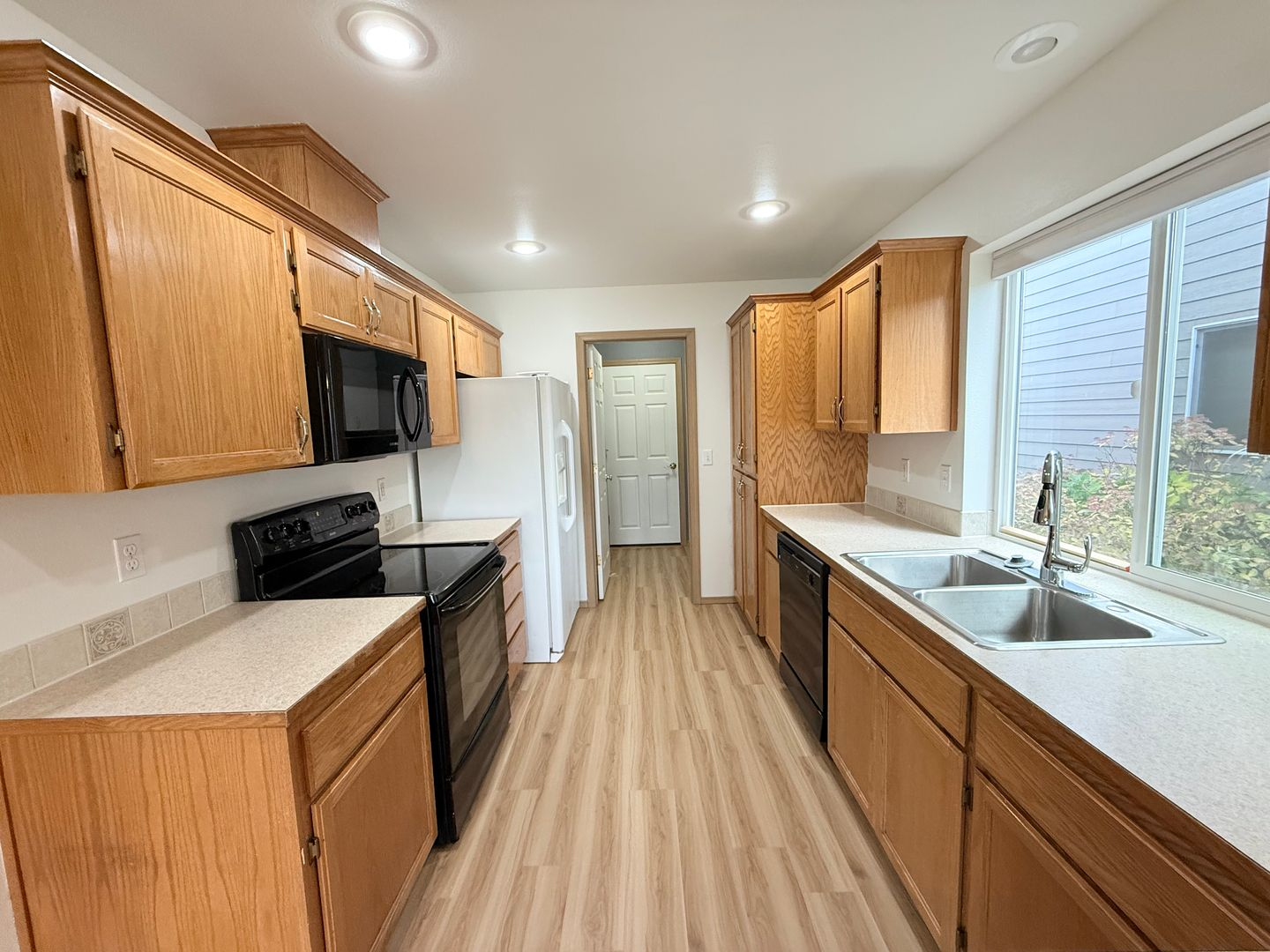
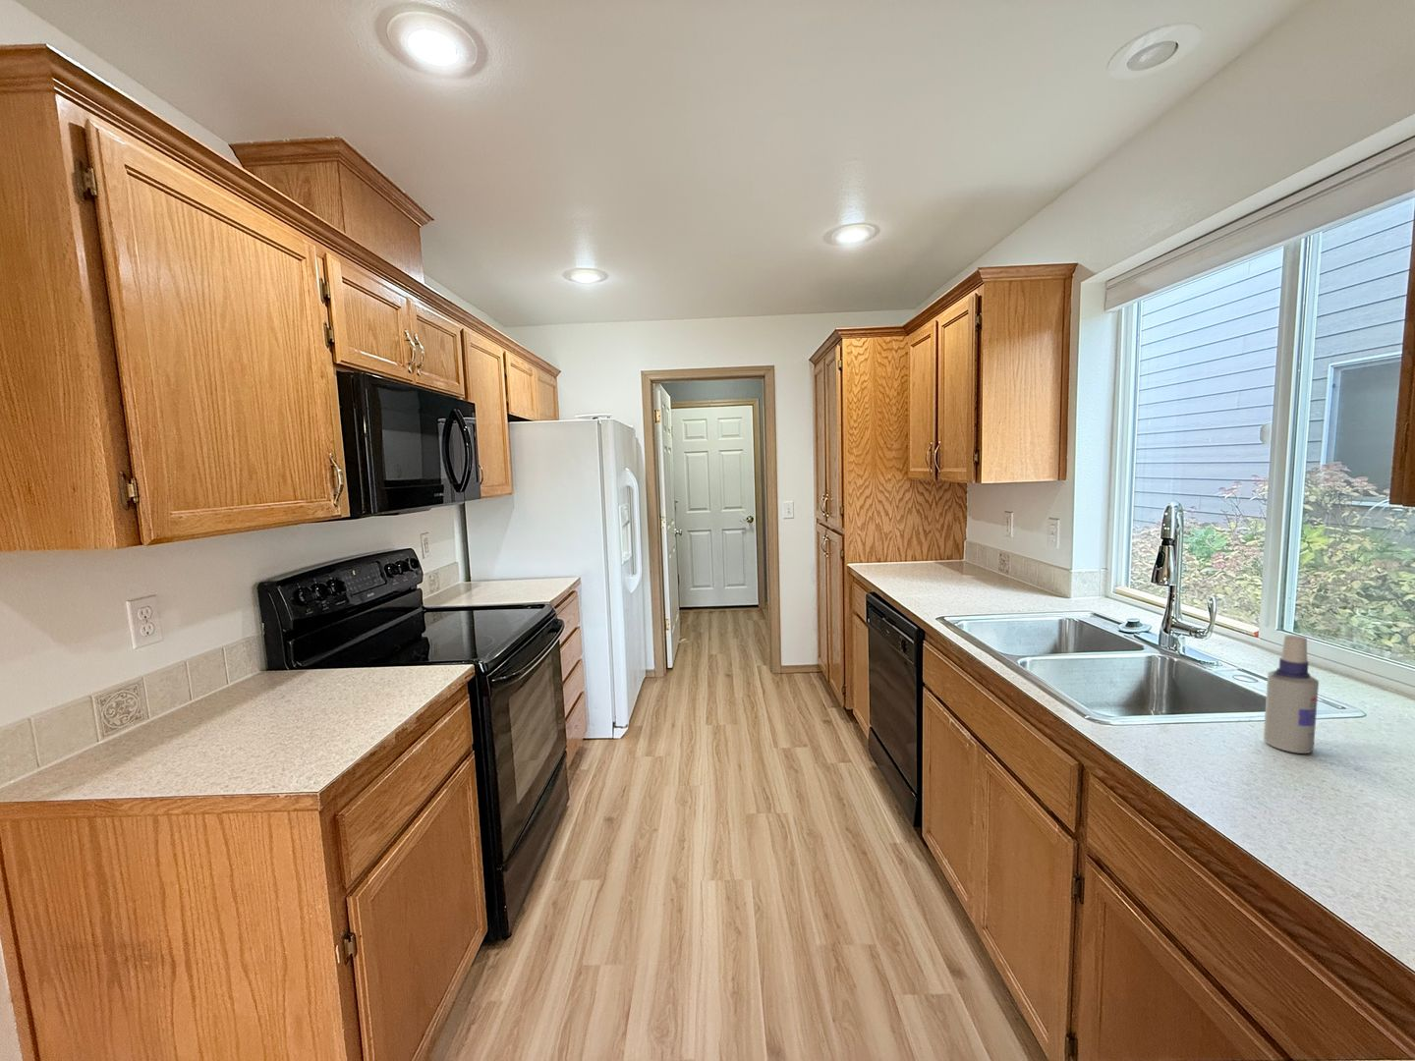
+ spray bottle (1291, 692)
